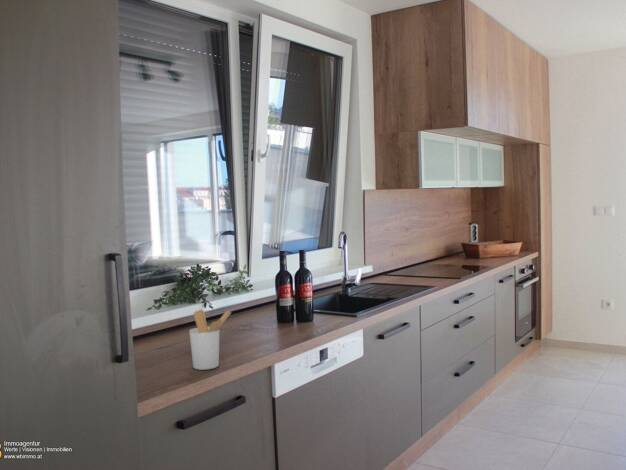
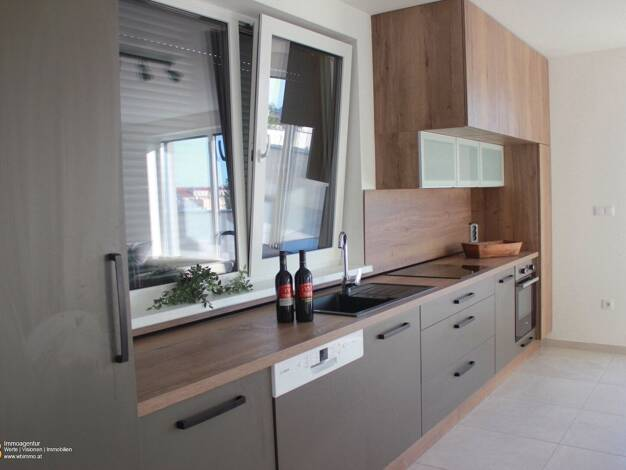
- utensil holder (212, 338)
